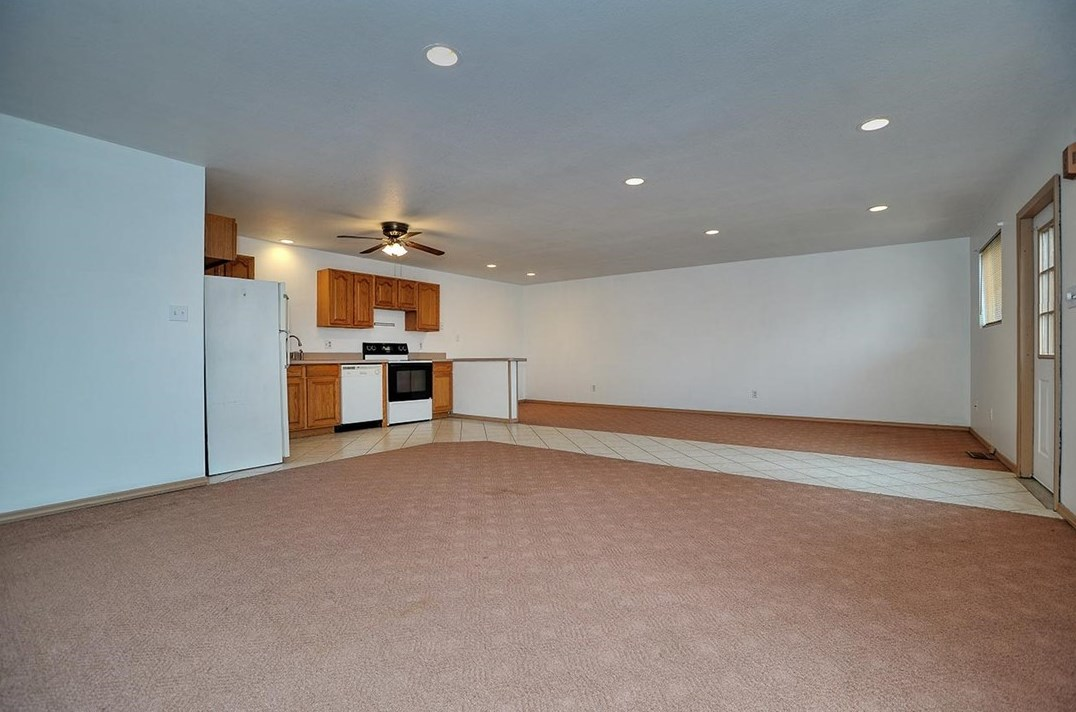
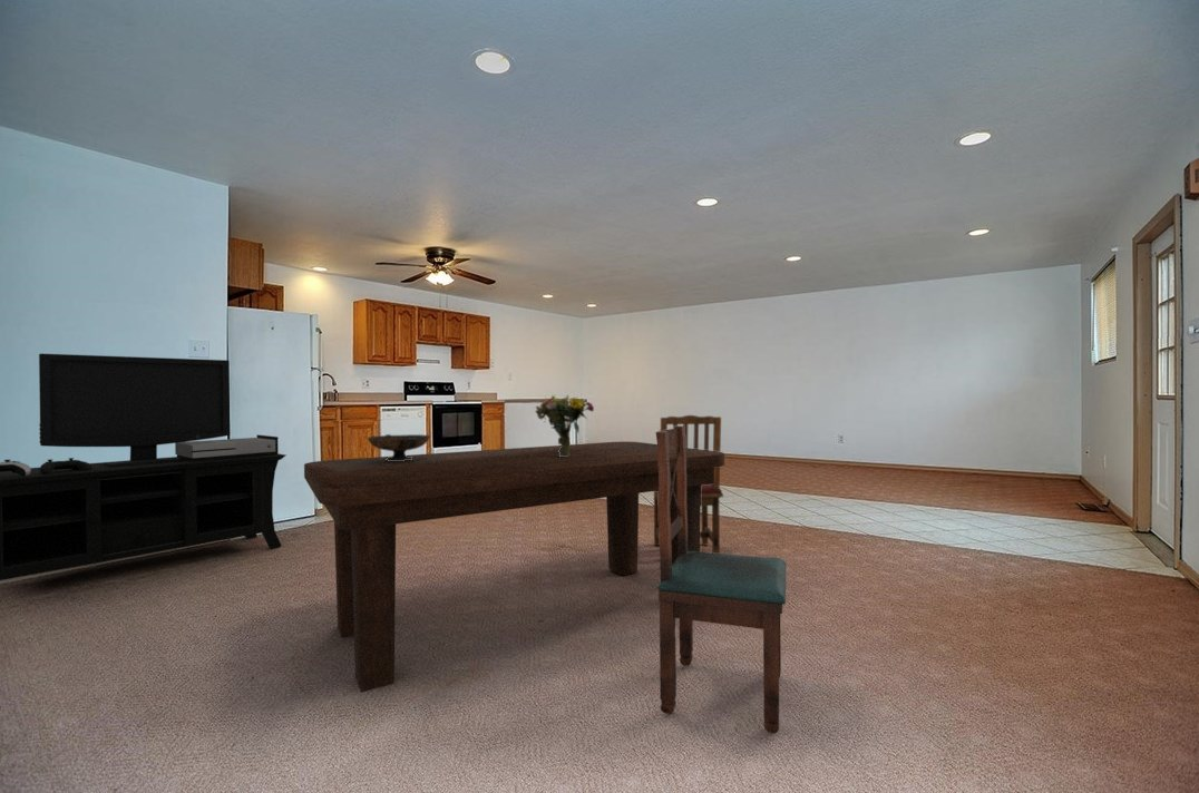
+ media console (135, 462)
+ dining chair (701, 486)
+ decorative bowl (399, 447)
+ bouquet (563, 424)
+ dining table (526, 507)
+ dining chair (722, 562)
